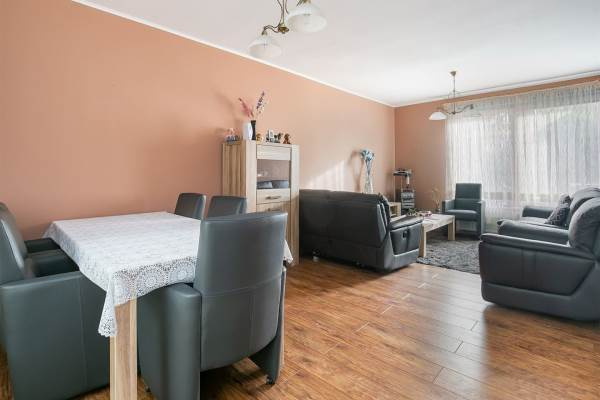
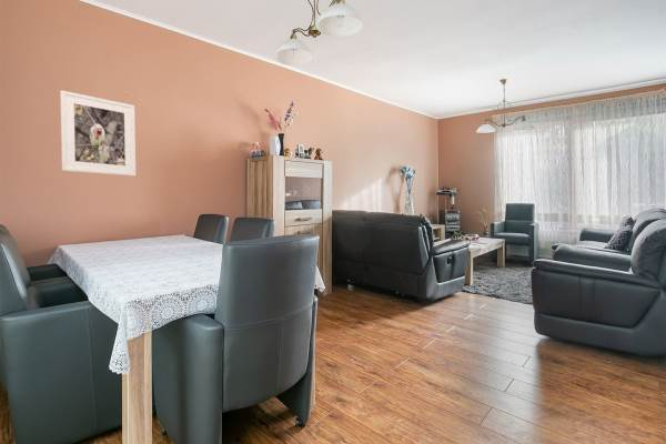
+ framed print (100, 135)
